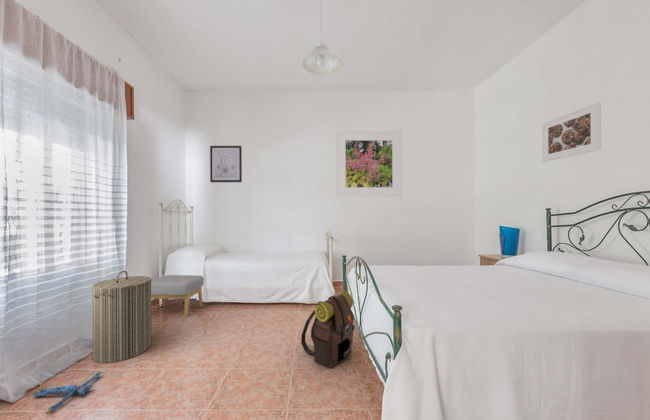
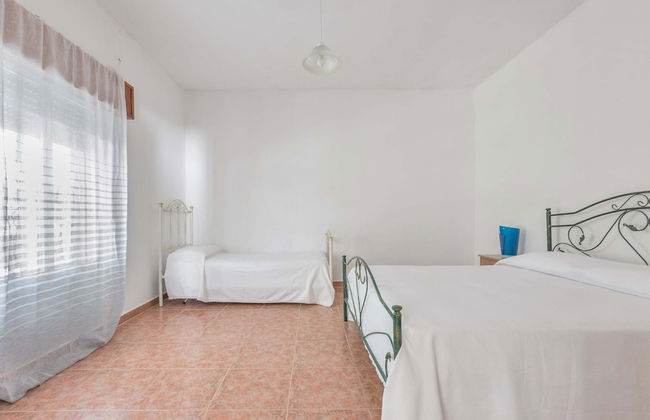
- laundry hamper (123, 310)
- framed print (368, 163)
- plush toy (63, 389)
- wall art (225, 164)
- backpack (327, 323)
- footstool (173, 294)
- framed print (568, 135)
